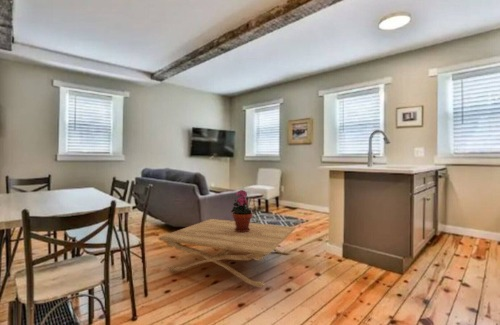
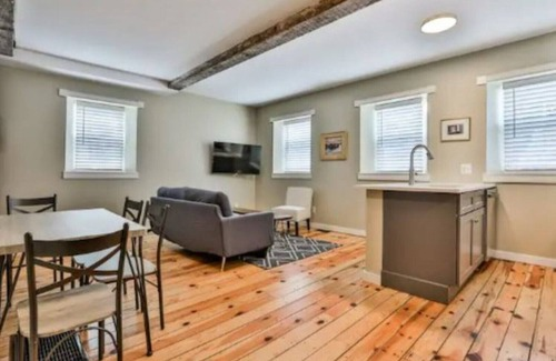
- potted plant (241, 210)
- coffee table (232, 246)
